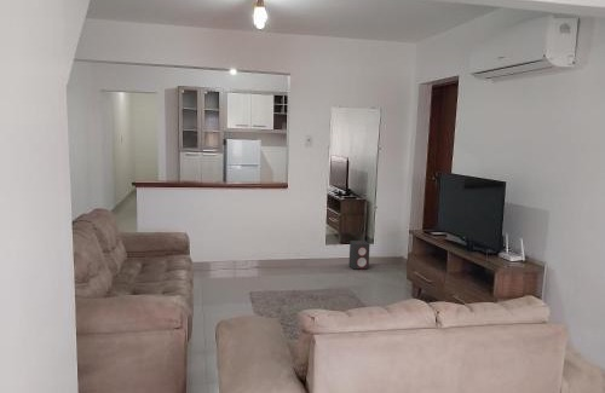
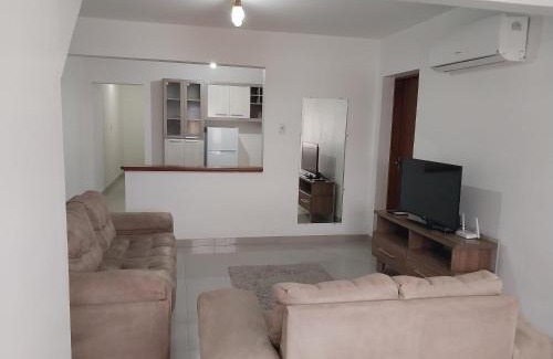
- speaker (358, 254)
